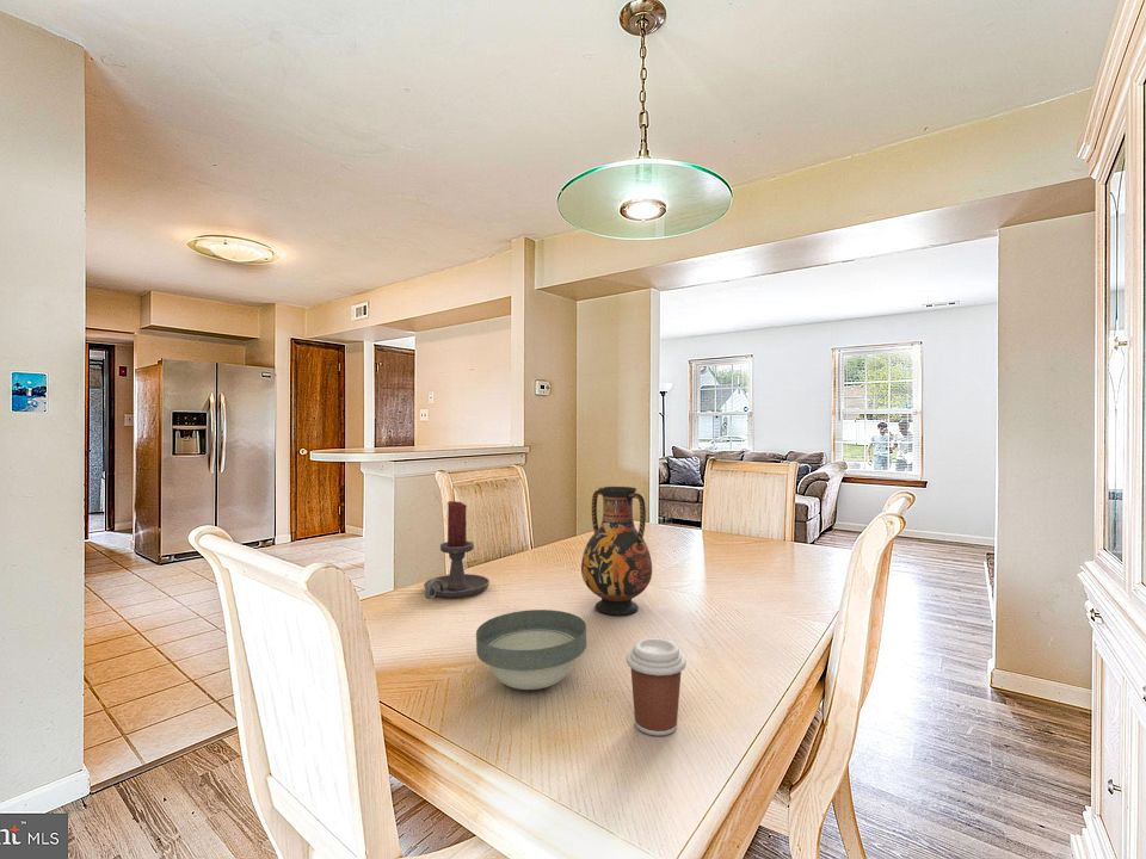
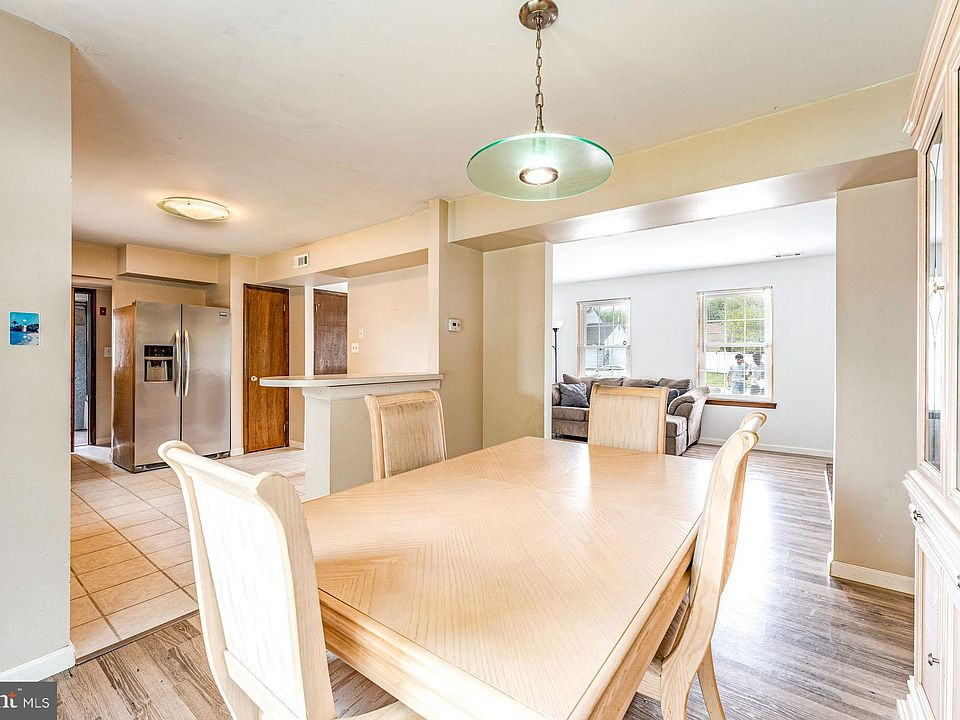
- vase (616, 548)
- candle holder (451, 546)
- coffee cup (655, 685)
- bowl (531, 653)
